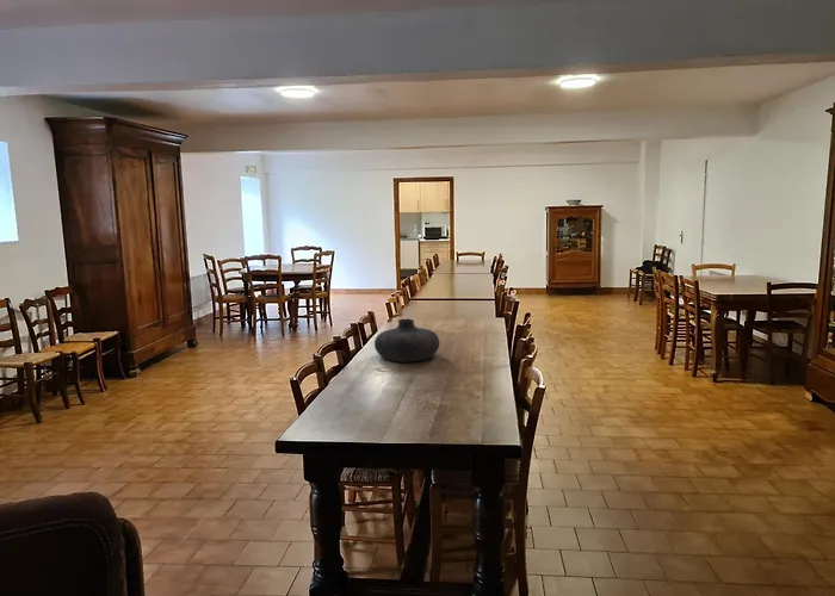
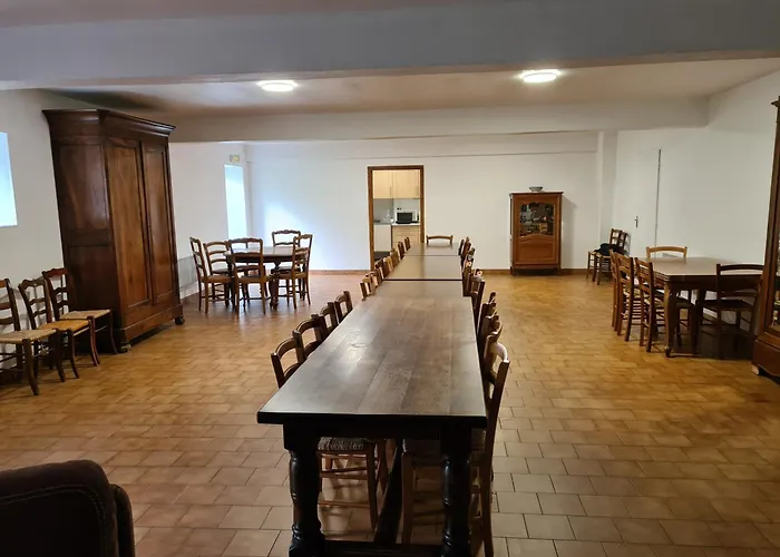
- vase (407, 337)
